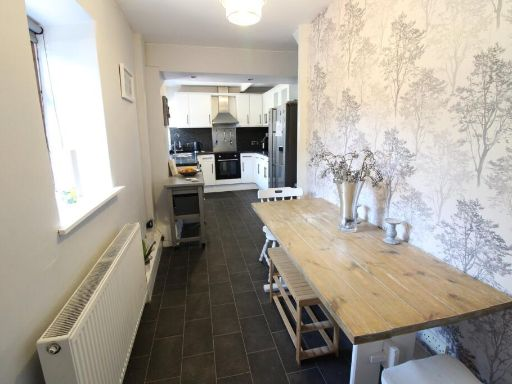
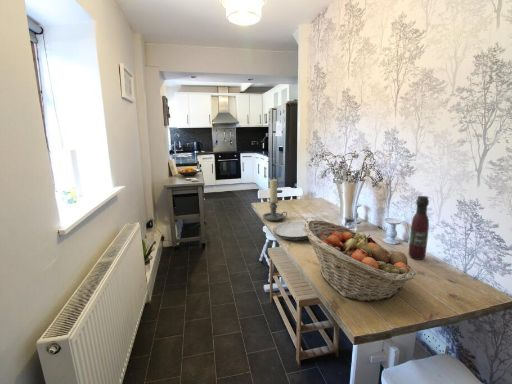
+ fruit basket (352, 253)
+ candle holder (275, 199)
+ plate (296, 230)
+ wine bottle (419, 227)
